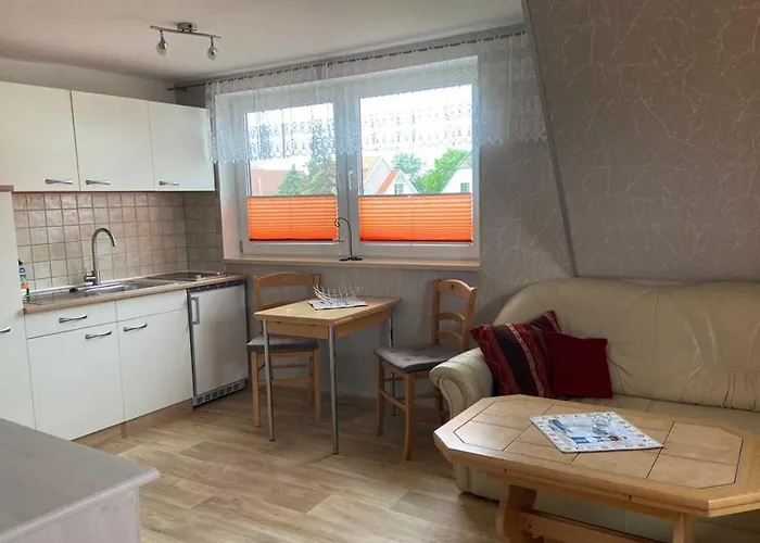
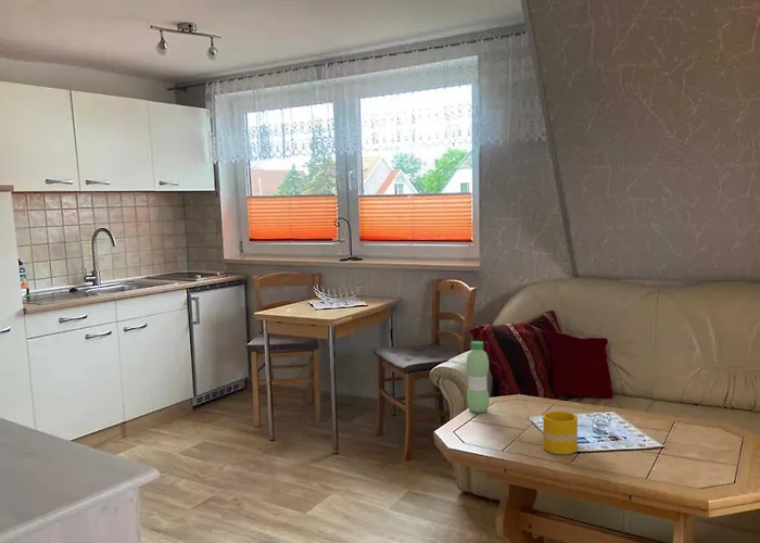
+ water bottle (478, 376)
+ mug (562, 430)
